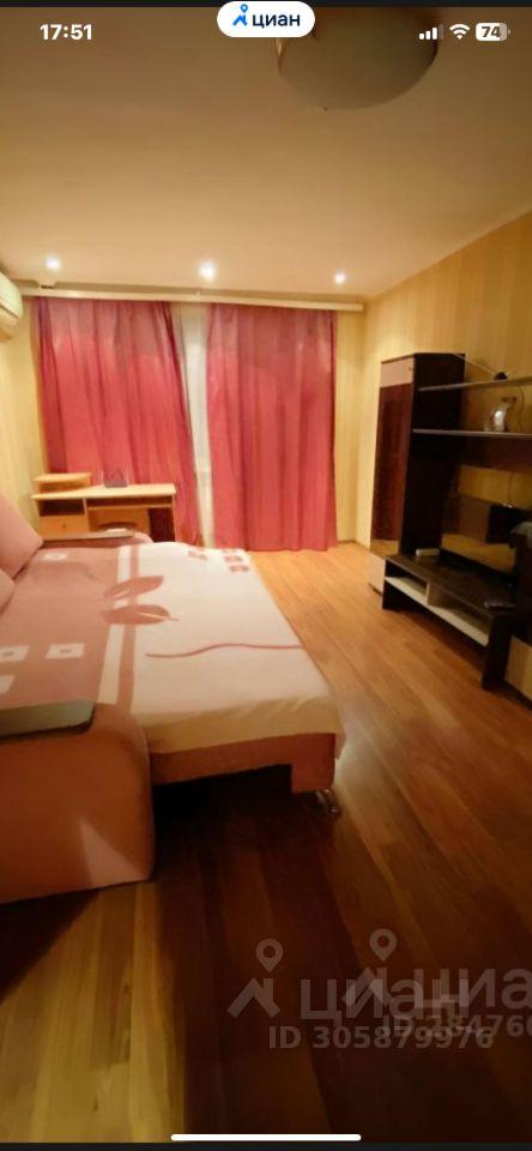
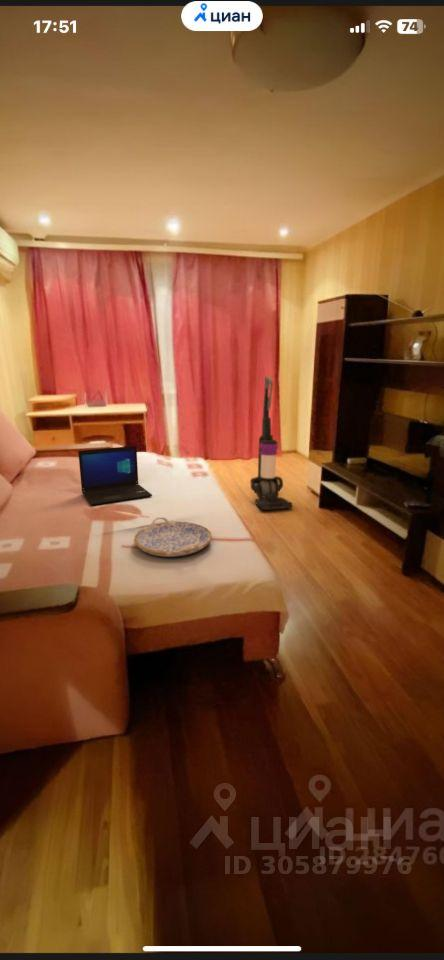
+ serving tray (173, 537)
+ laptop (115, 473)
+ vacuum cleaner (270, 441)
